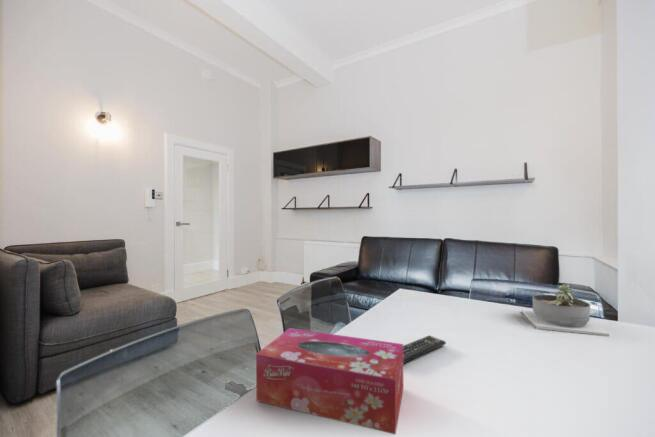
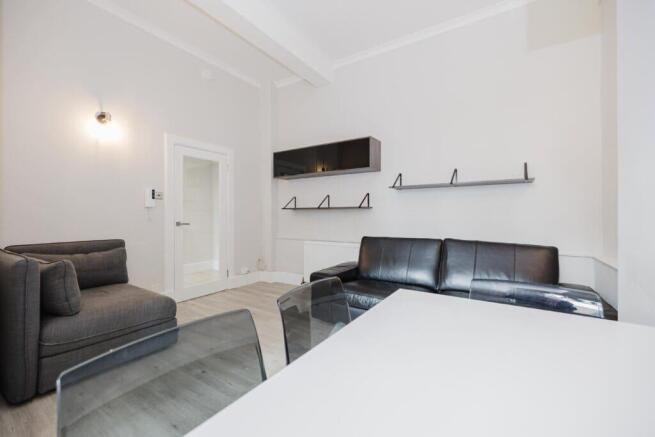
- succulent planter (560, 303)
- remote control (417, 349)
- tissue box (332, 371)
